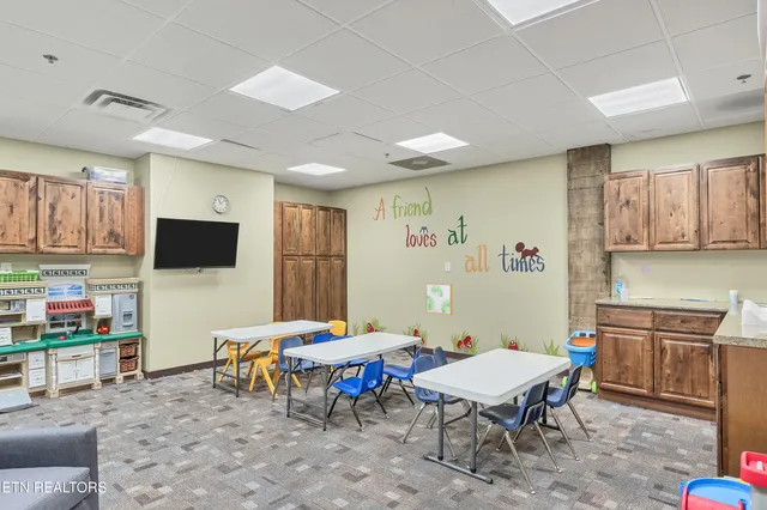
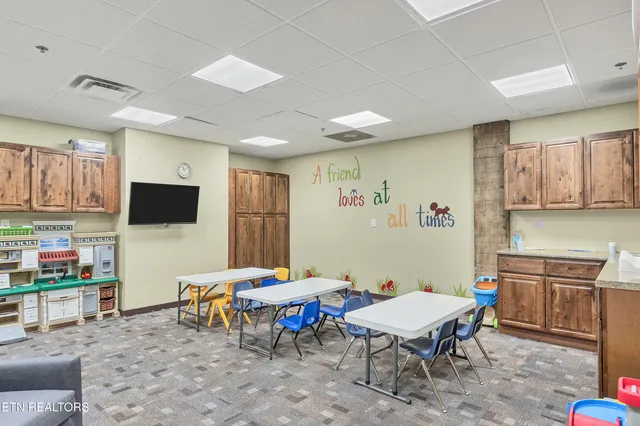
- wall art (437, 298)
